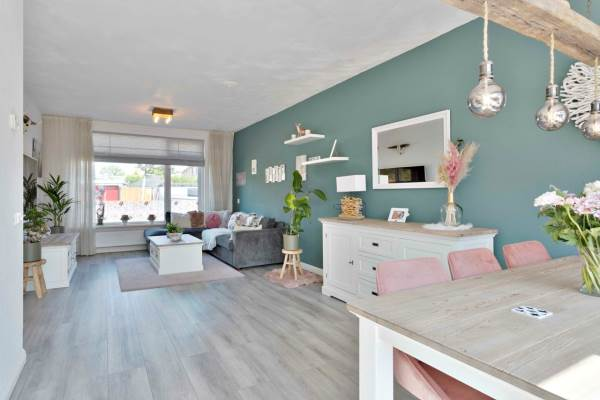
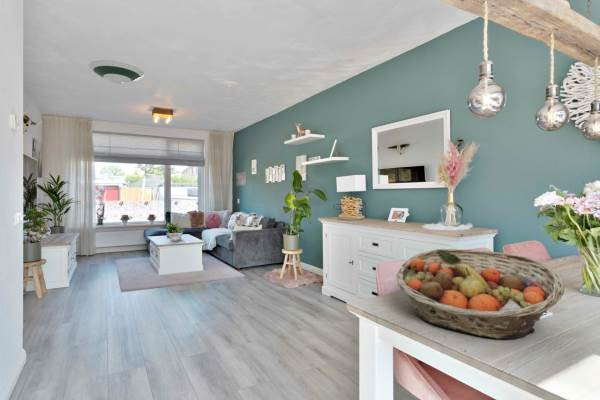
+ fruit basket (470, 287)
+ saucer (117, 76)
